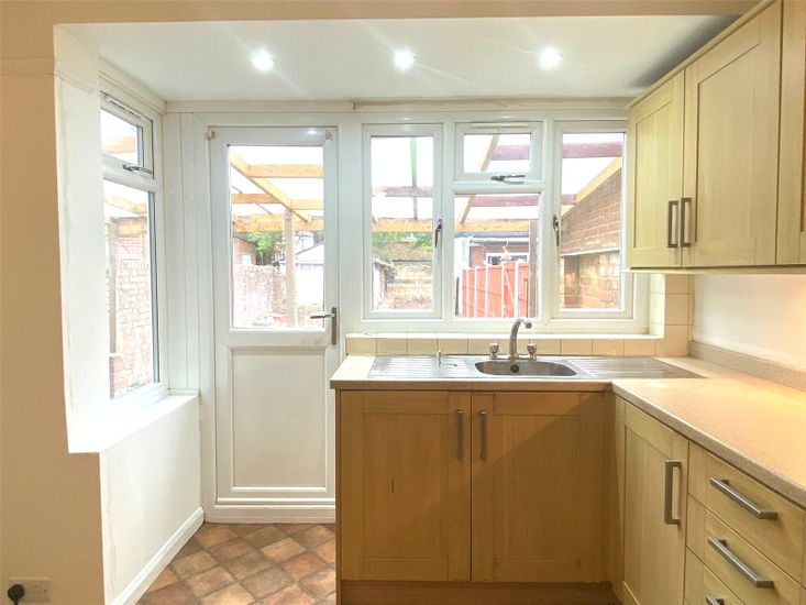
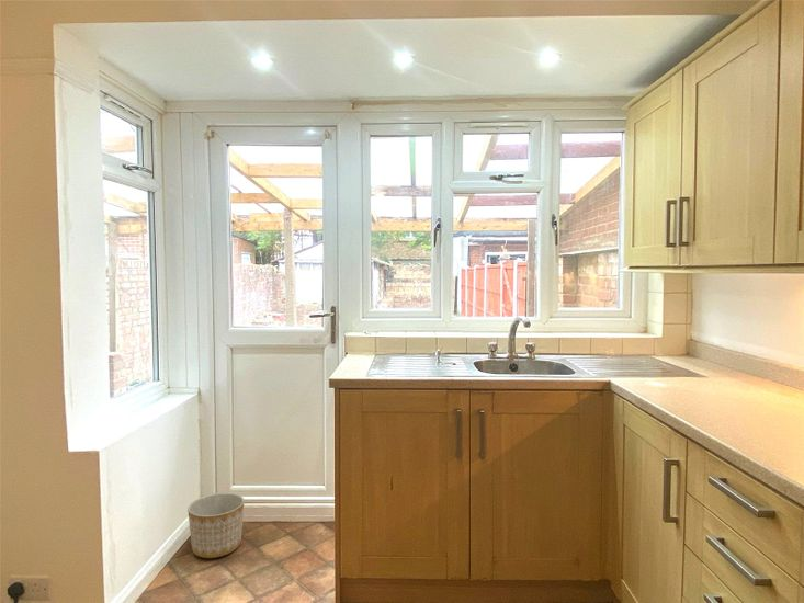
+ planter (216, 525)
